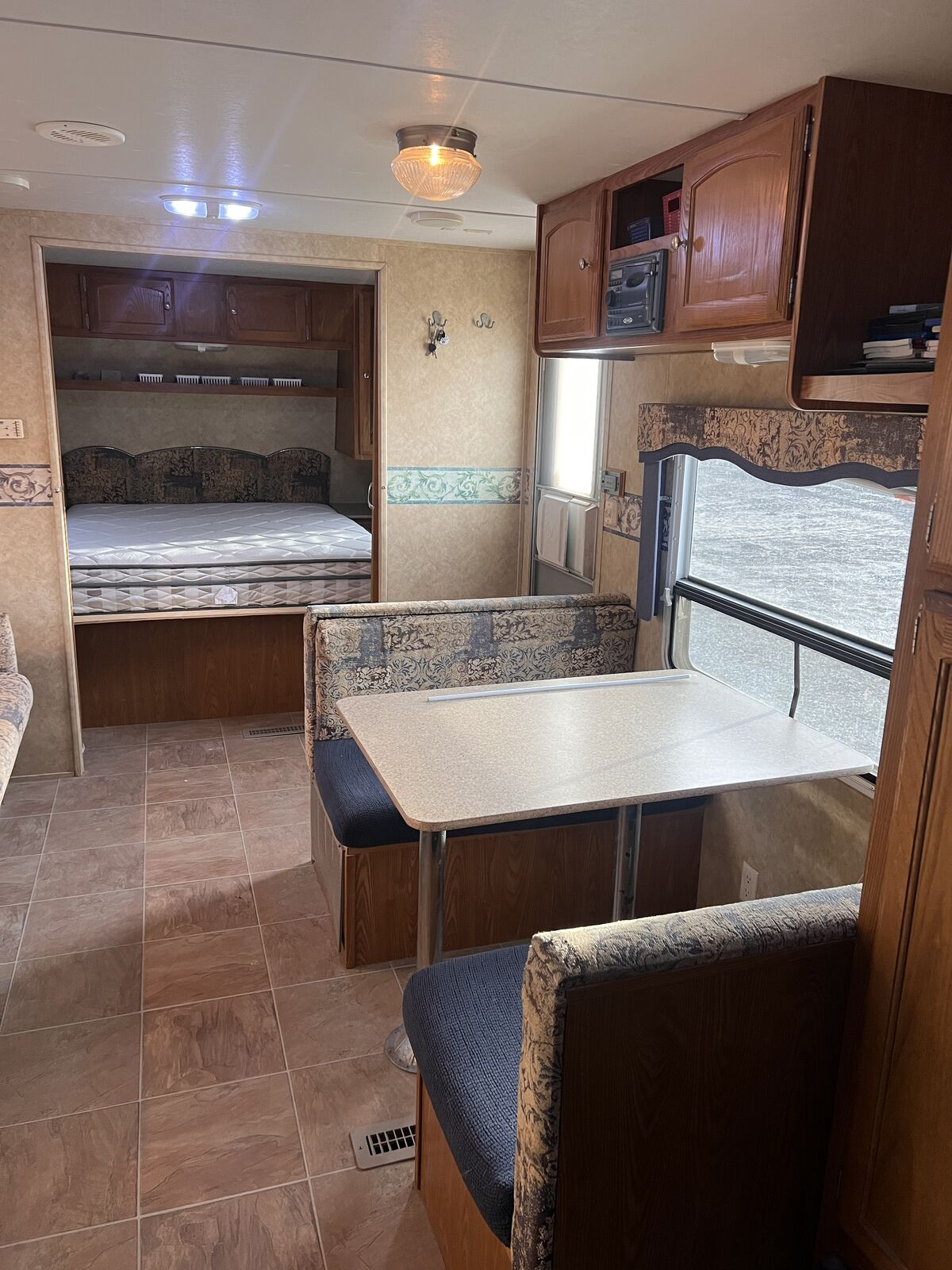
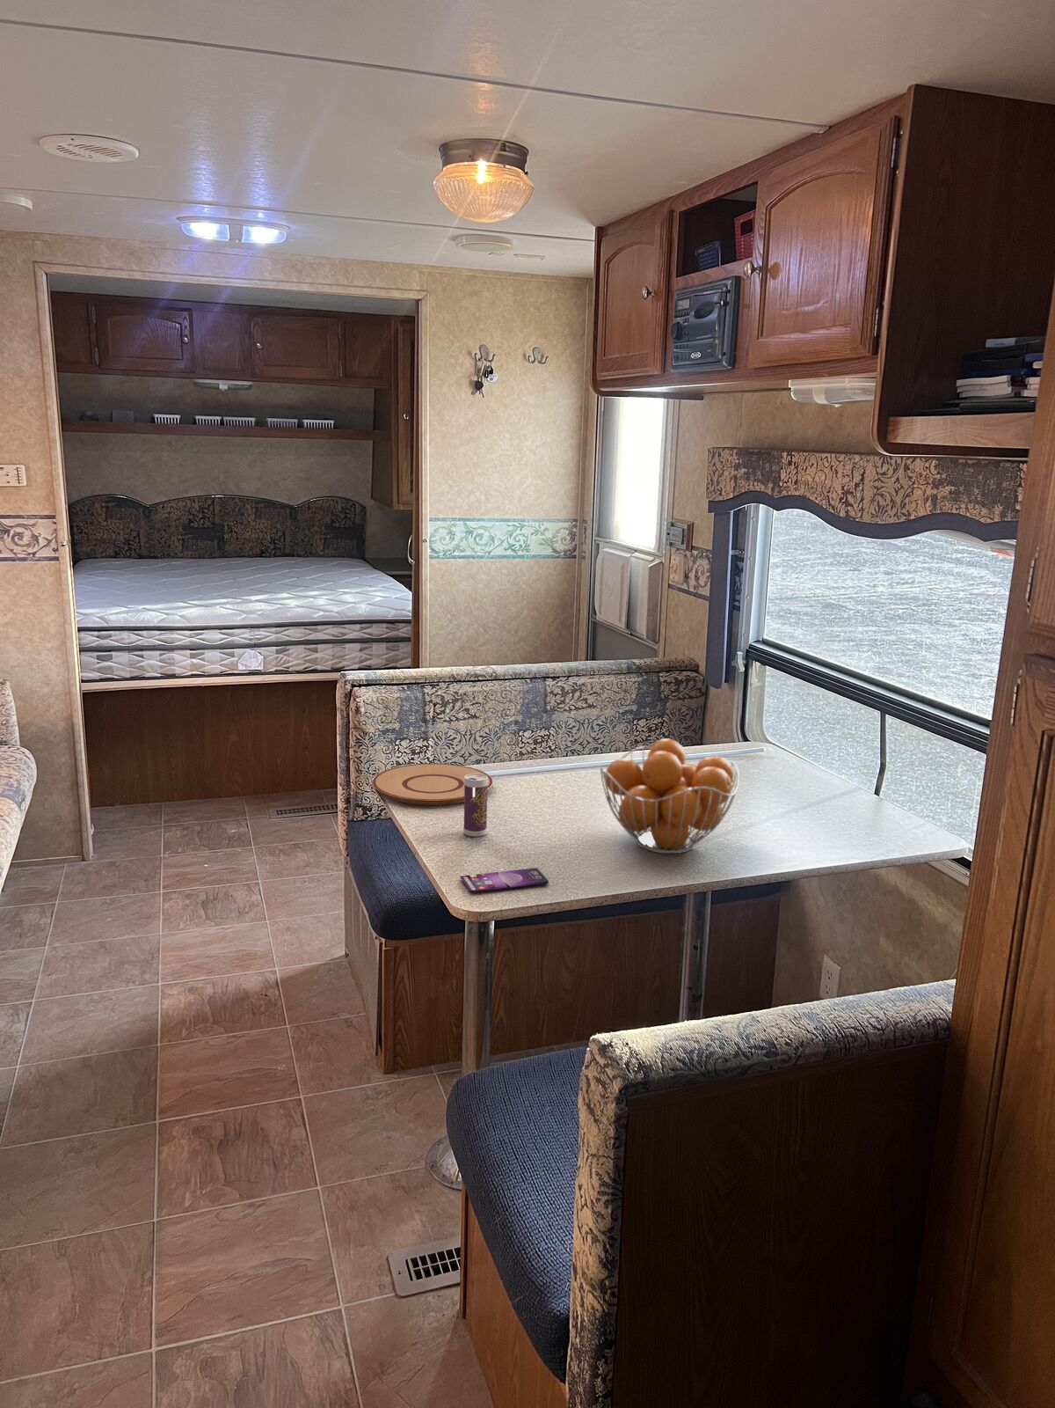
+ fruit basket (667, 795)
+ beverage can (474, 804)
+ smartphone (504, 879)
+ plate (432, 783)
